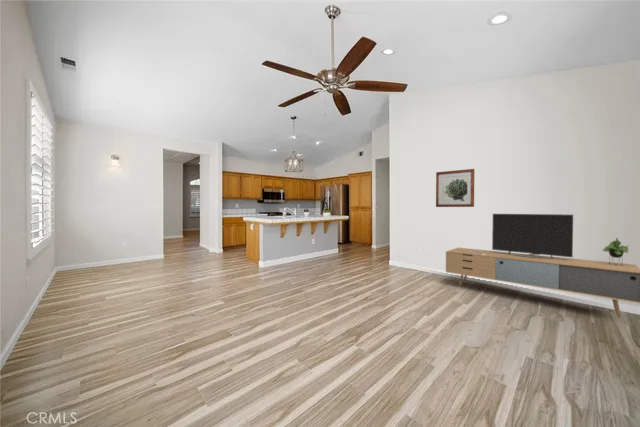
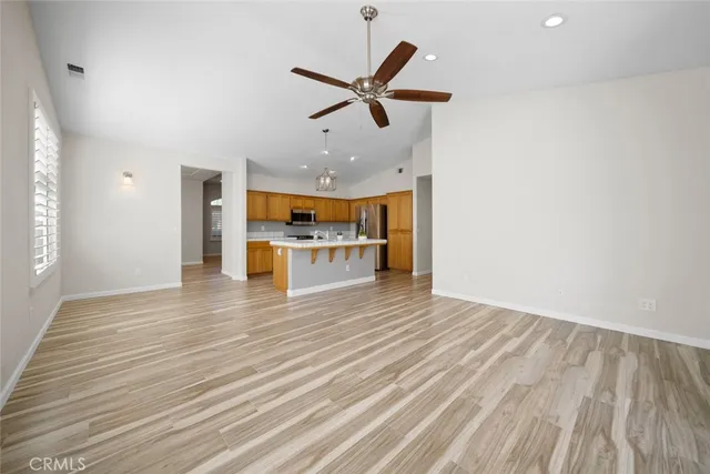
- media console (528, 255)
- wall art (454, 188)
